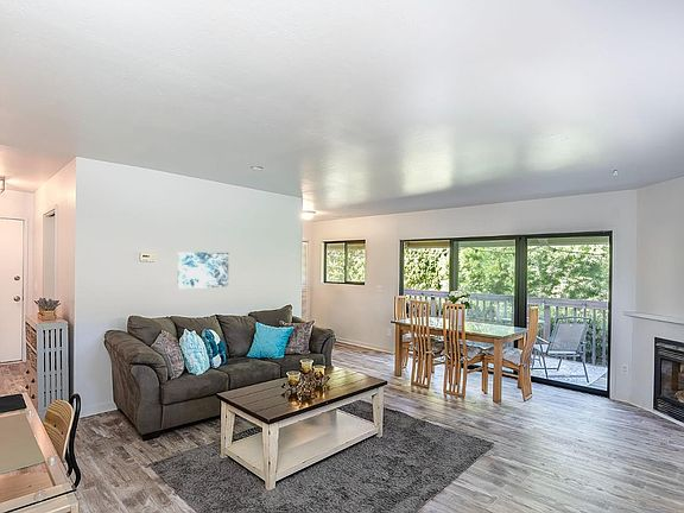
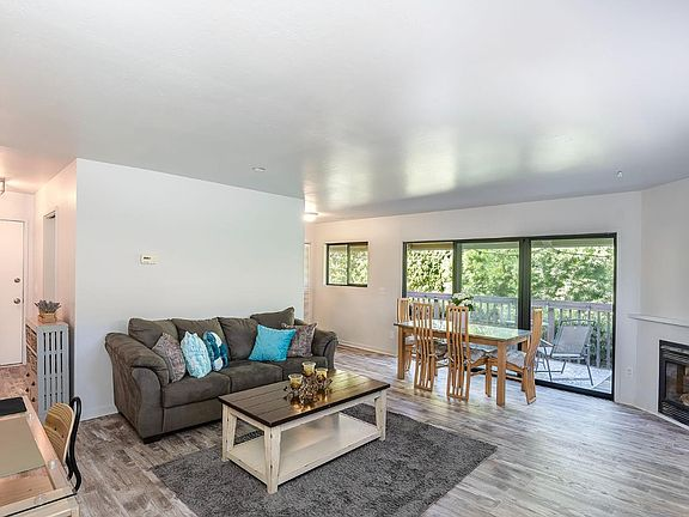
- wall art (203, 270)
